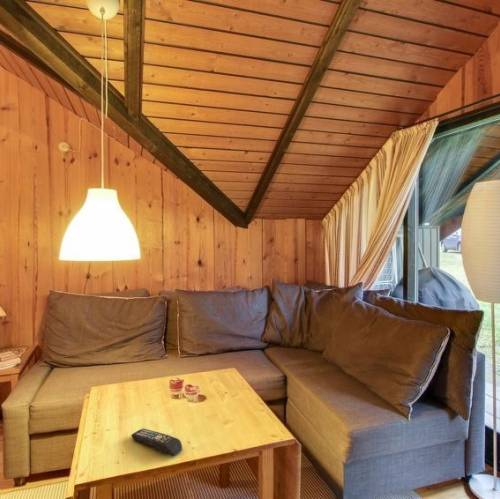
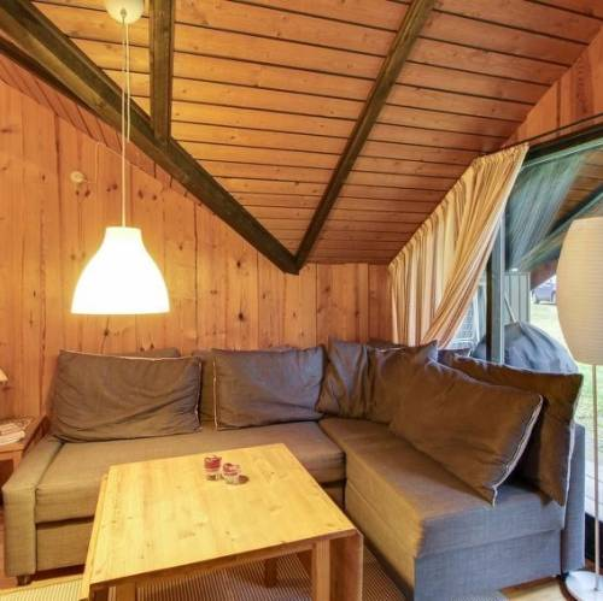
- remote control (156, 440)
